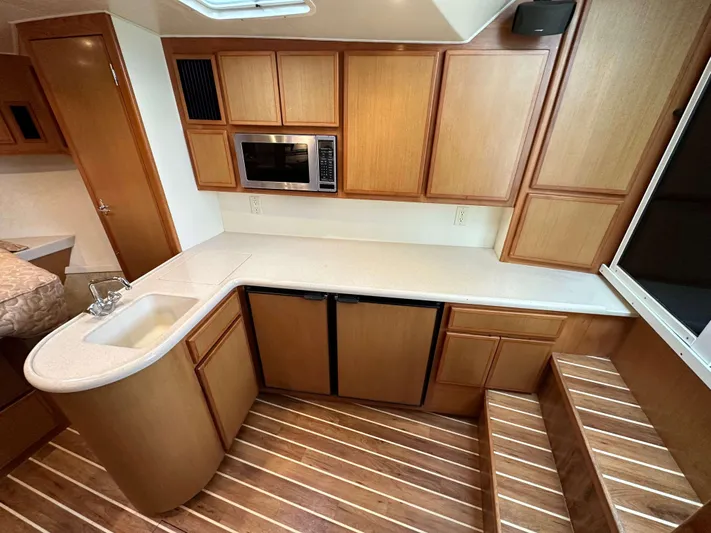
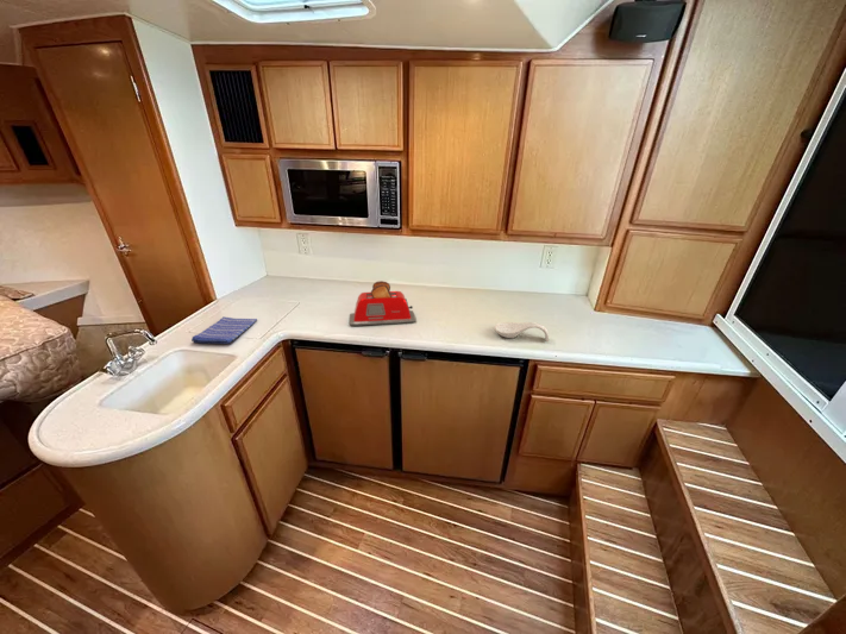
+ dish towel (225, 328)
+ toaster (381, 301)
+ spoon rest (521, 329)
